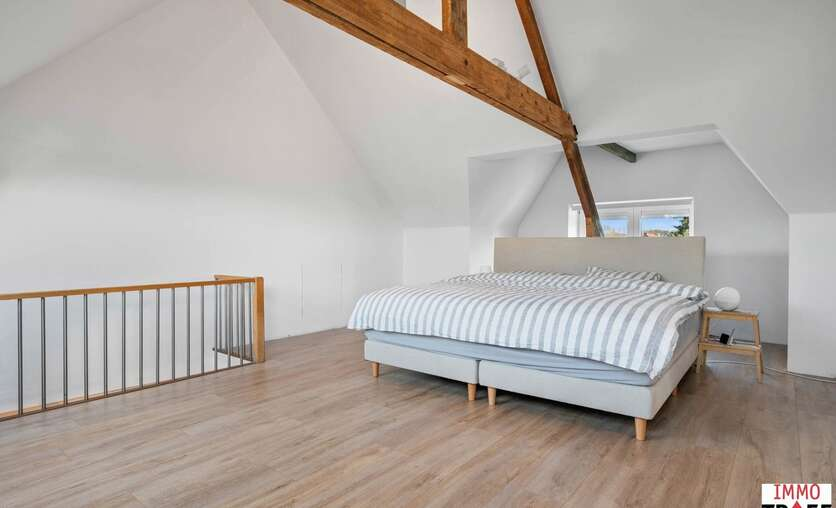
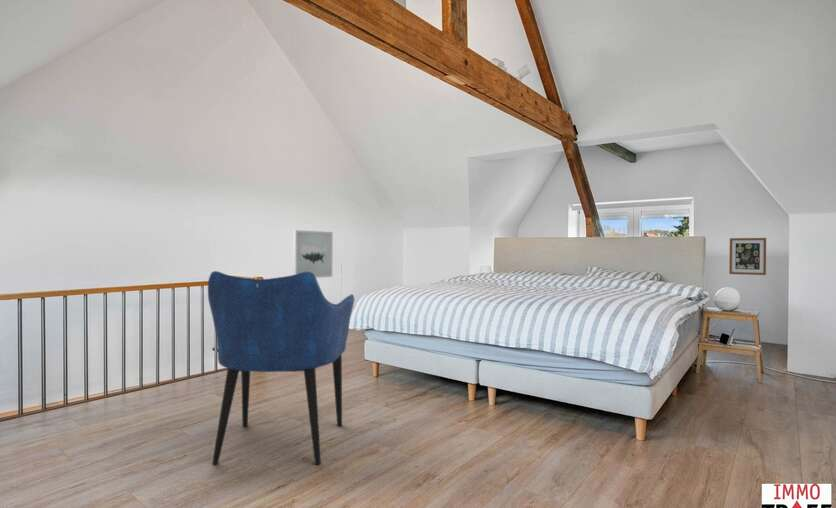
+ wall art (313, 254)
+ wall art (747, 256)
+ armchair (277, 358)
